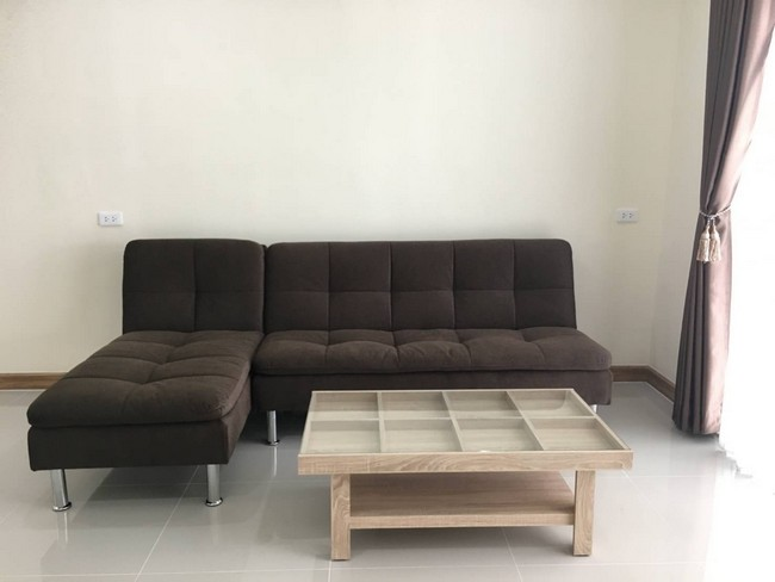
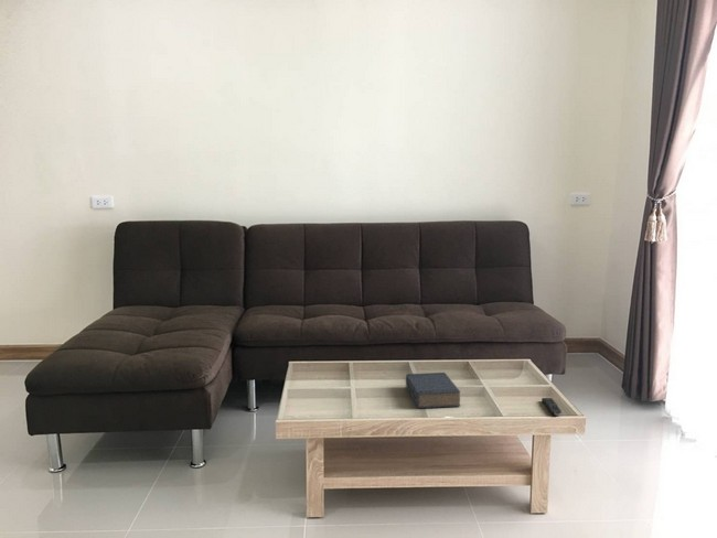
+ book (431, 389)
+ remote control (552, 406)
